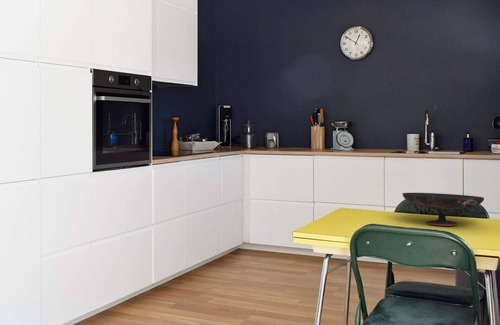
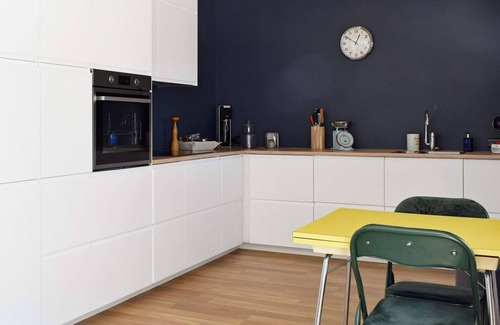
- decorative bowl (442, 208)
